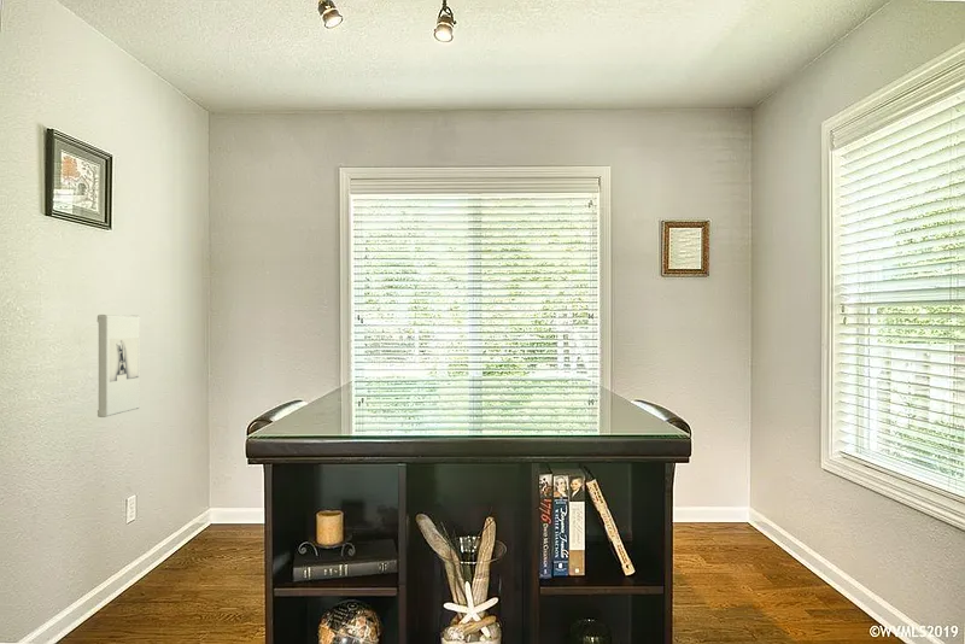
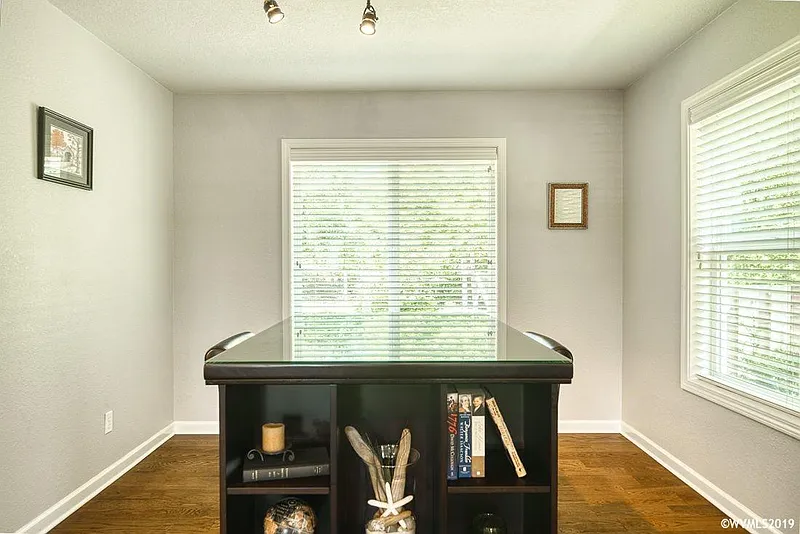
- wall sculpture (119, 363)
